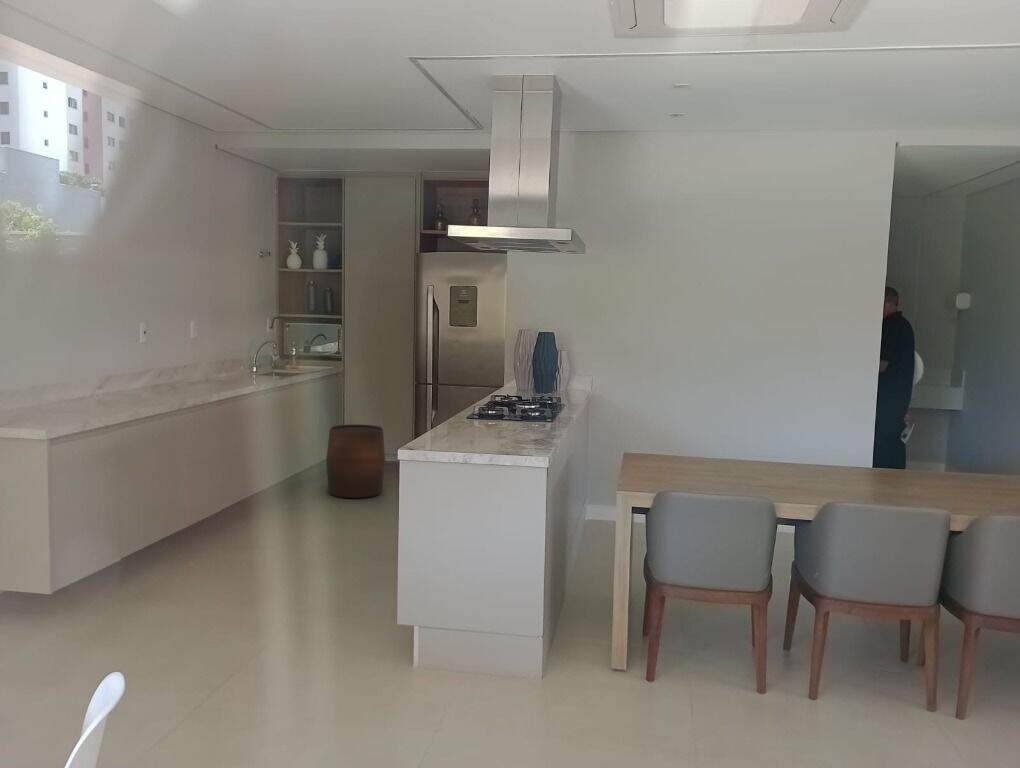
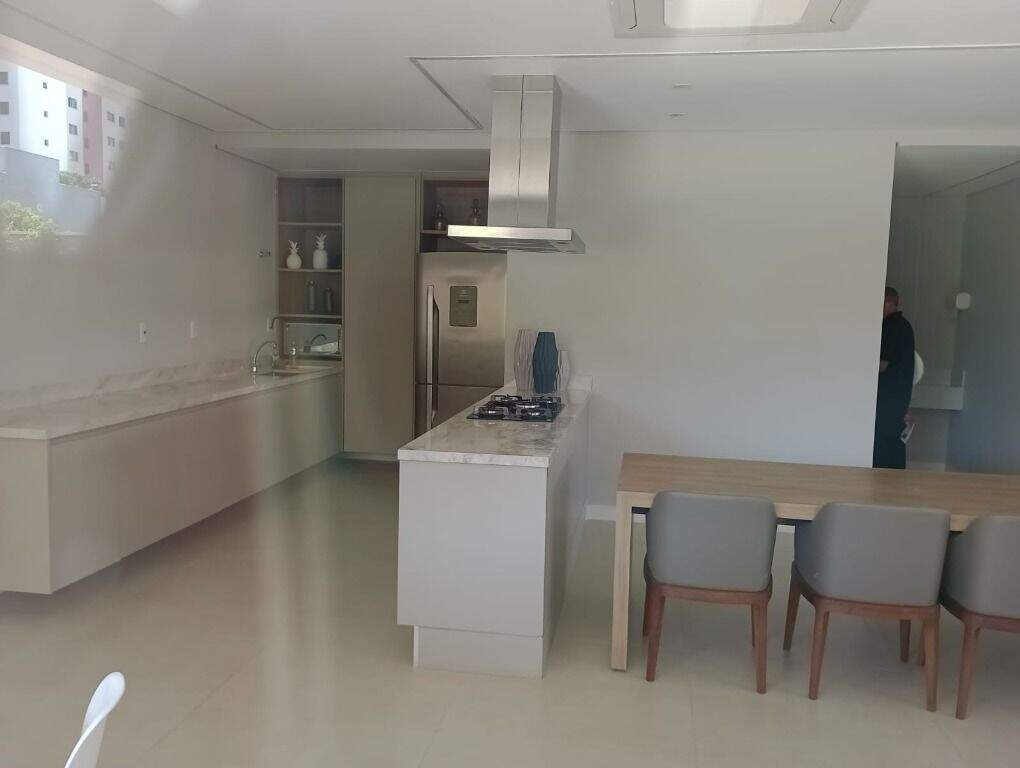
- stool (356, 460)
